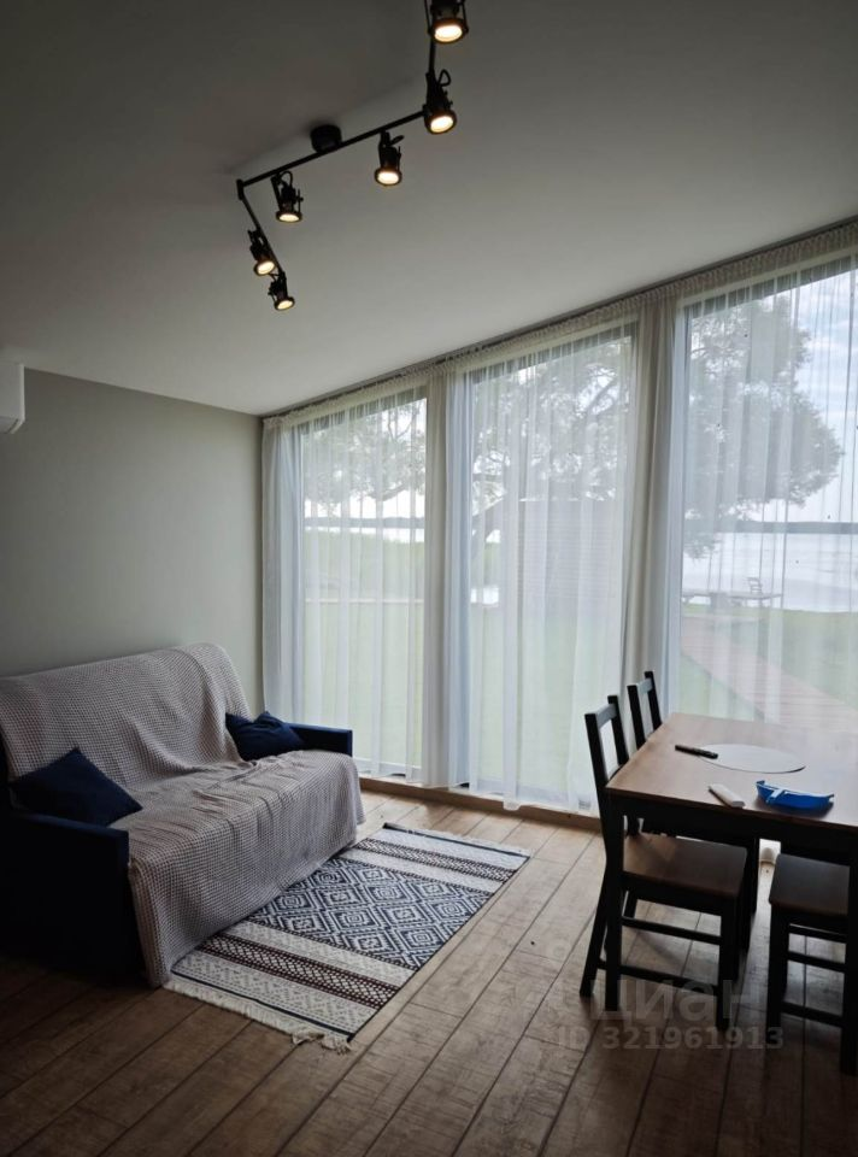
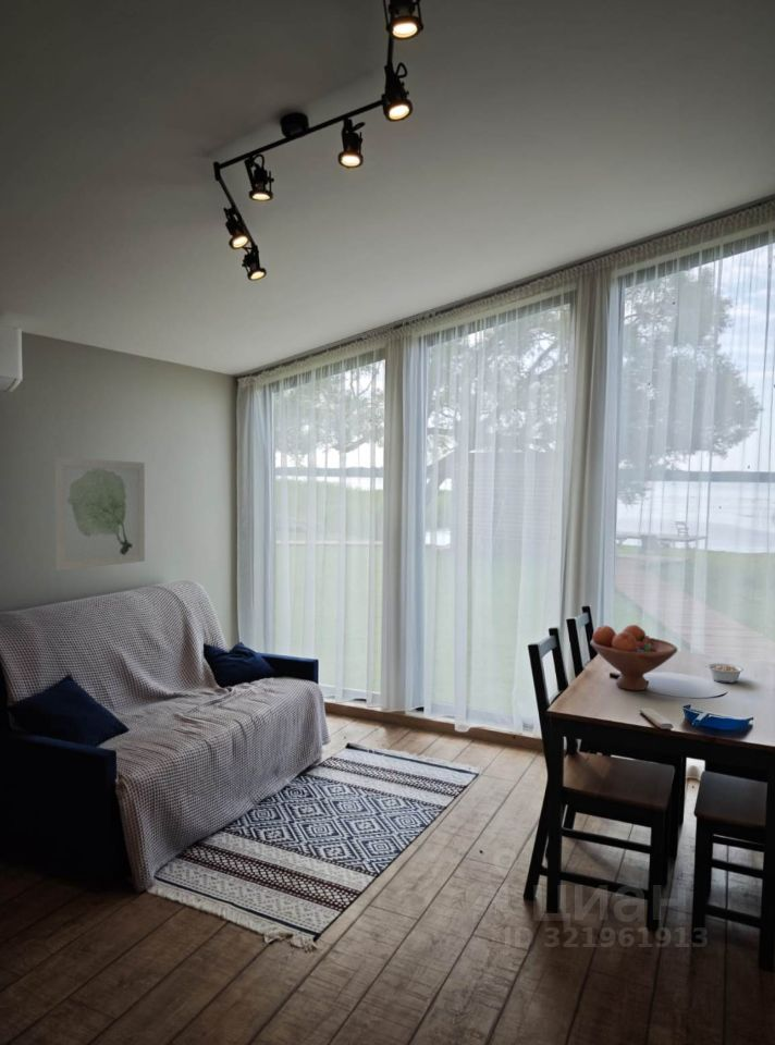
+ fruit bowl (632, 656)
+ legume (724, 672)
+ wall art (102, 513)
